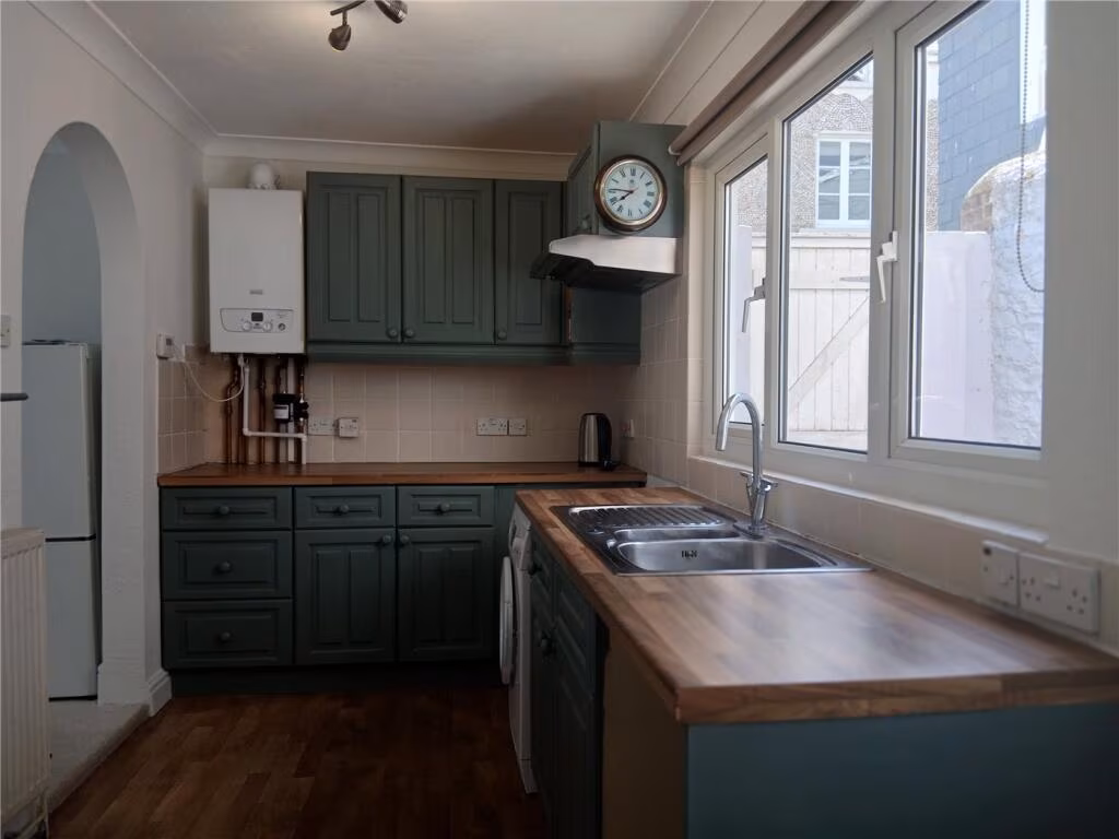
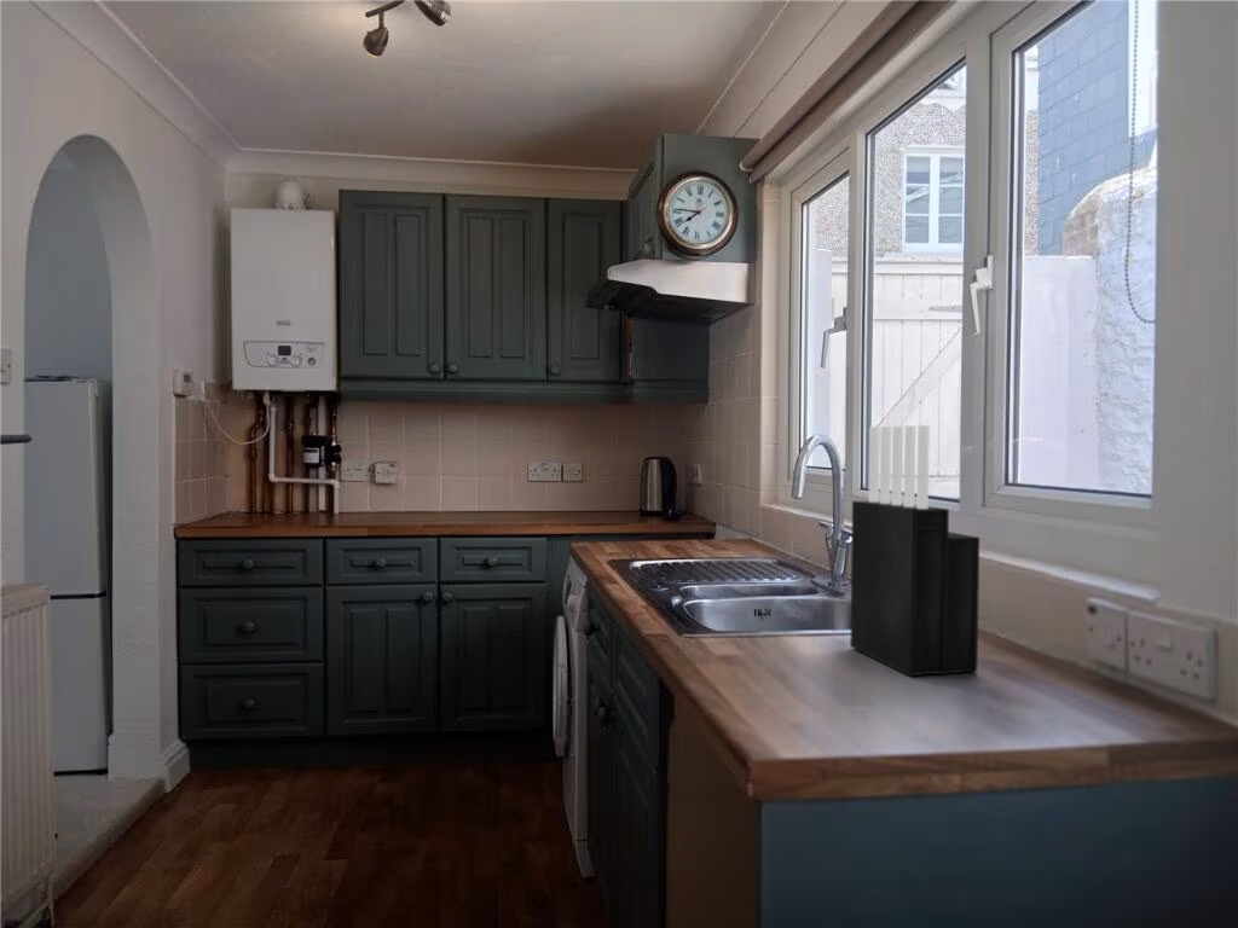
+ knife block (918, 543)
